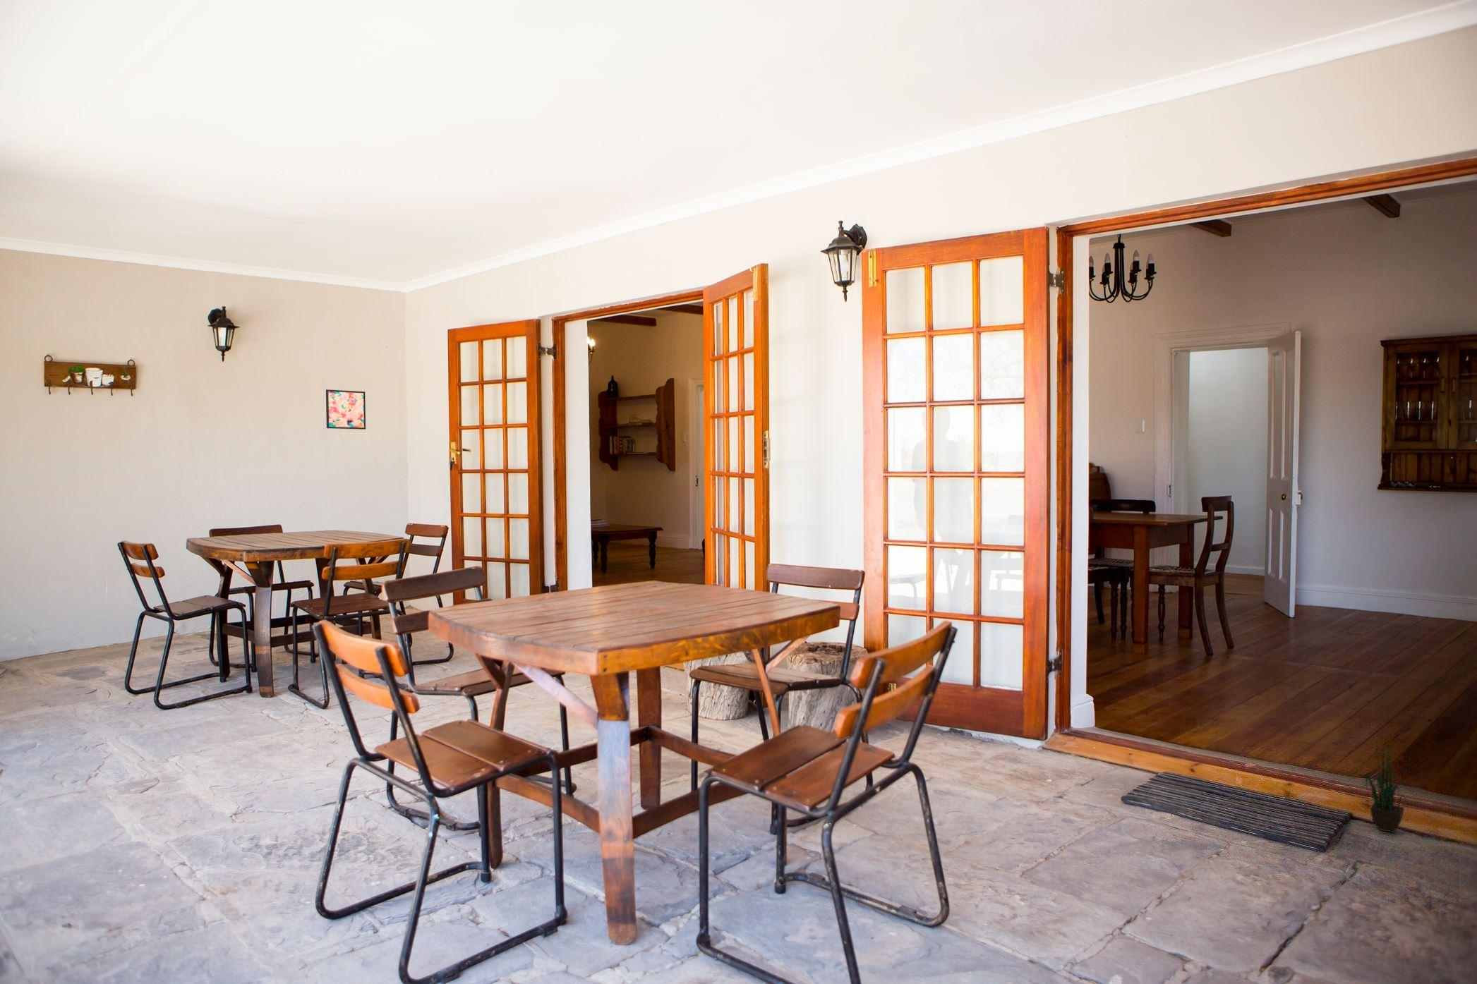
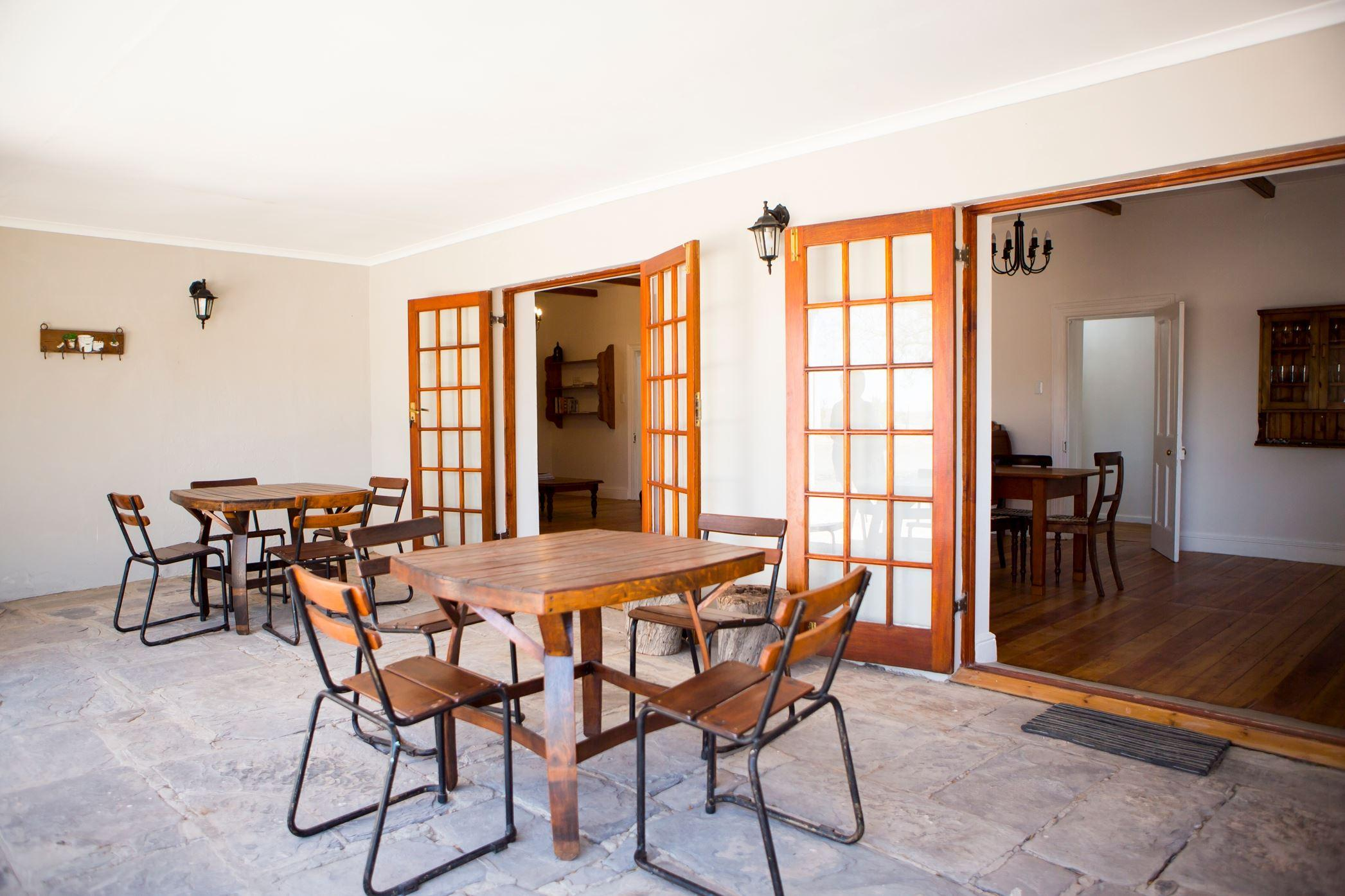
- wall art (346, 410)
- potted plant (1384, 778)
